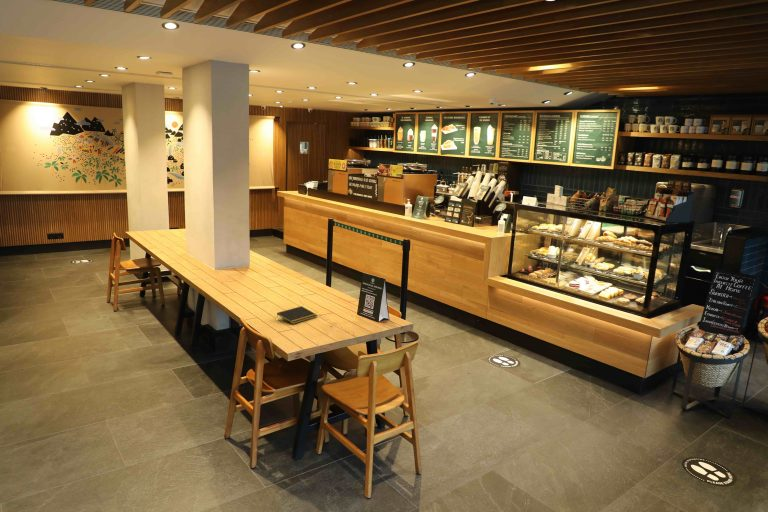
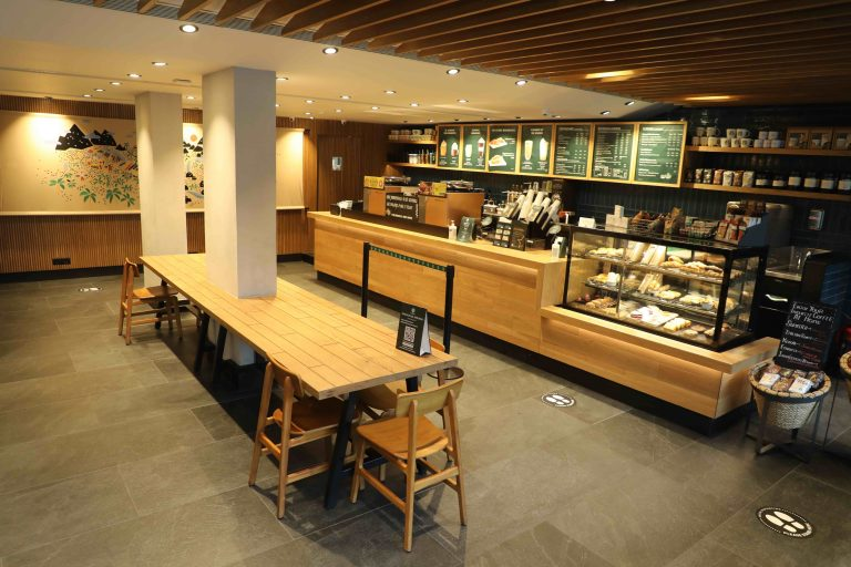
- notepad (297, 314)
